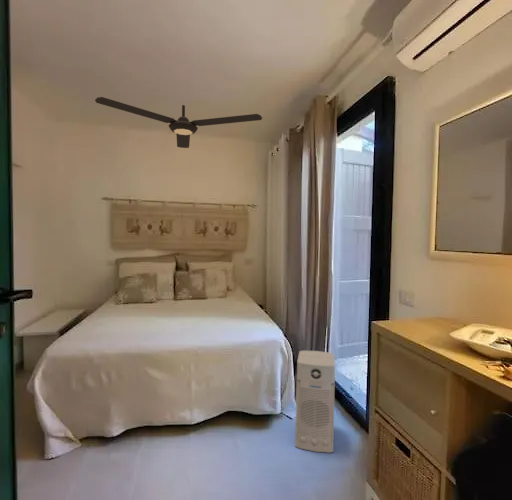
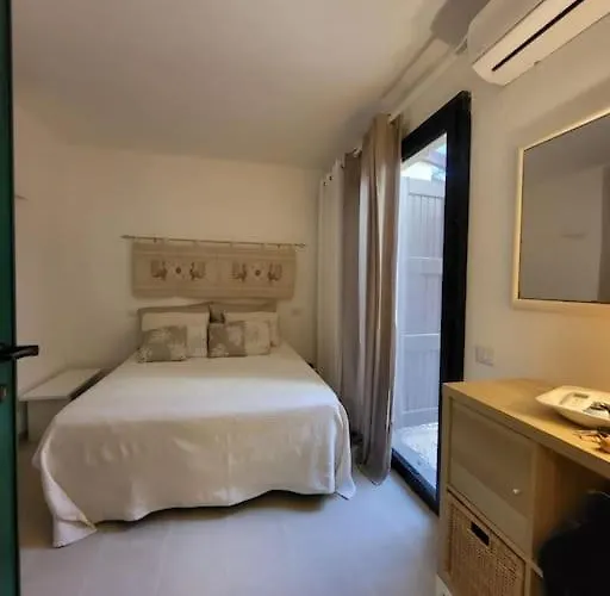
- ceiling fan (183, 125)
- air purifier (315, 397)
